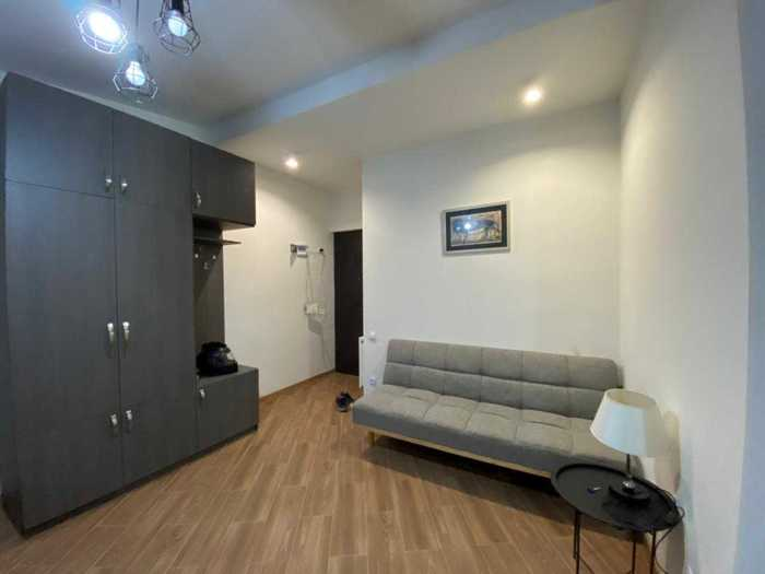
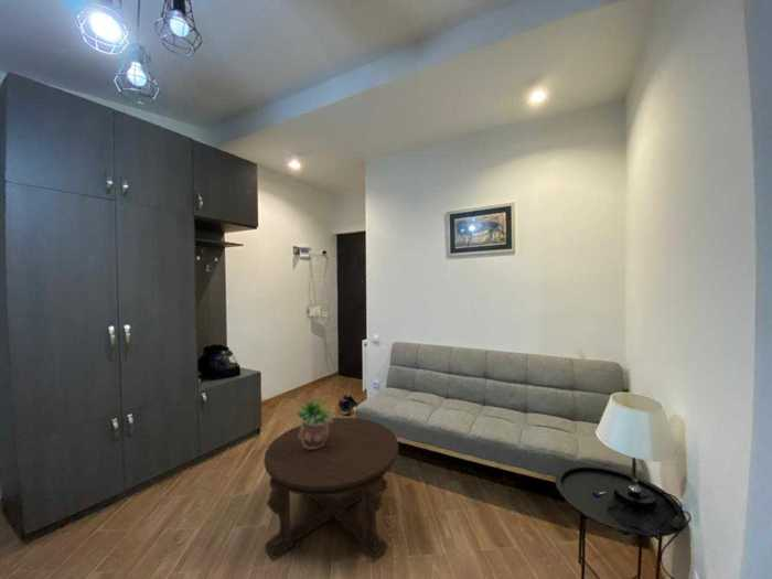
+ coffee table (334, 479)
+ potted plant (315, 420)
